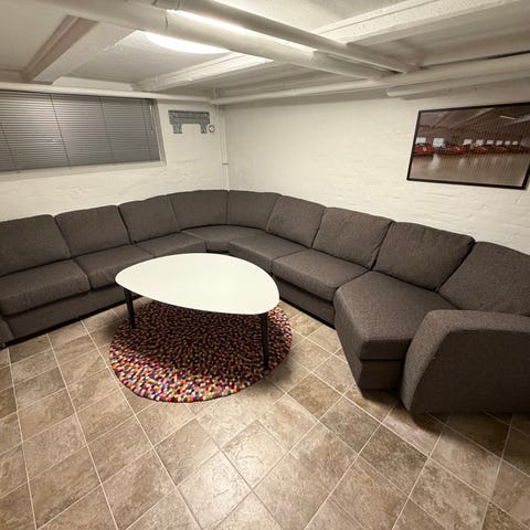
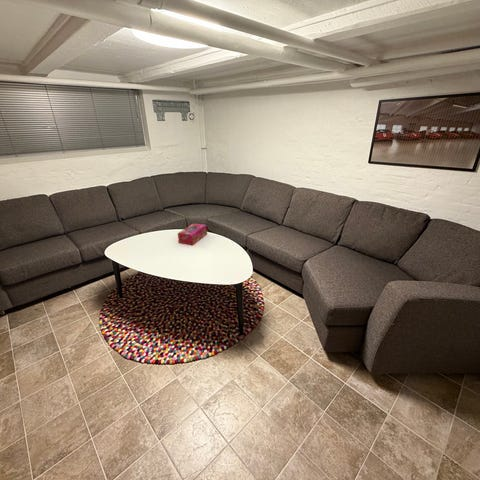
+ tissue box (192, 233)
